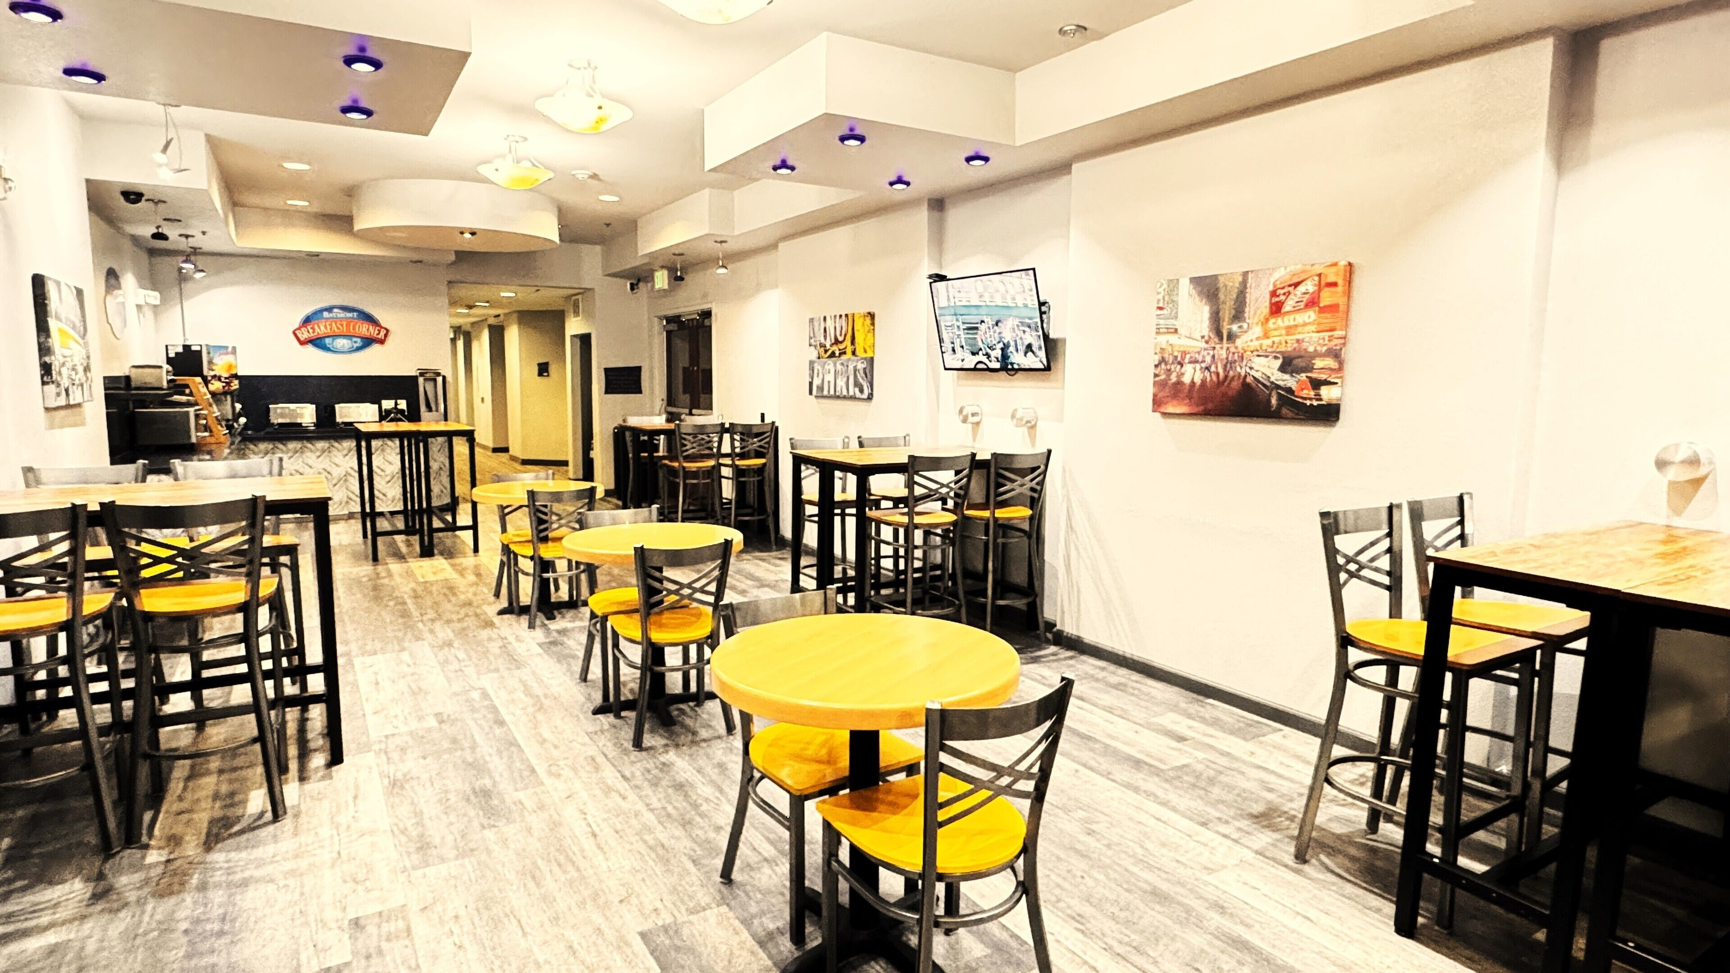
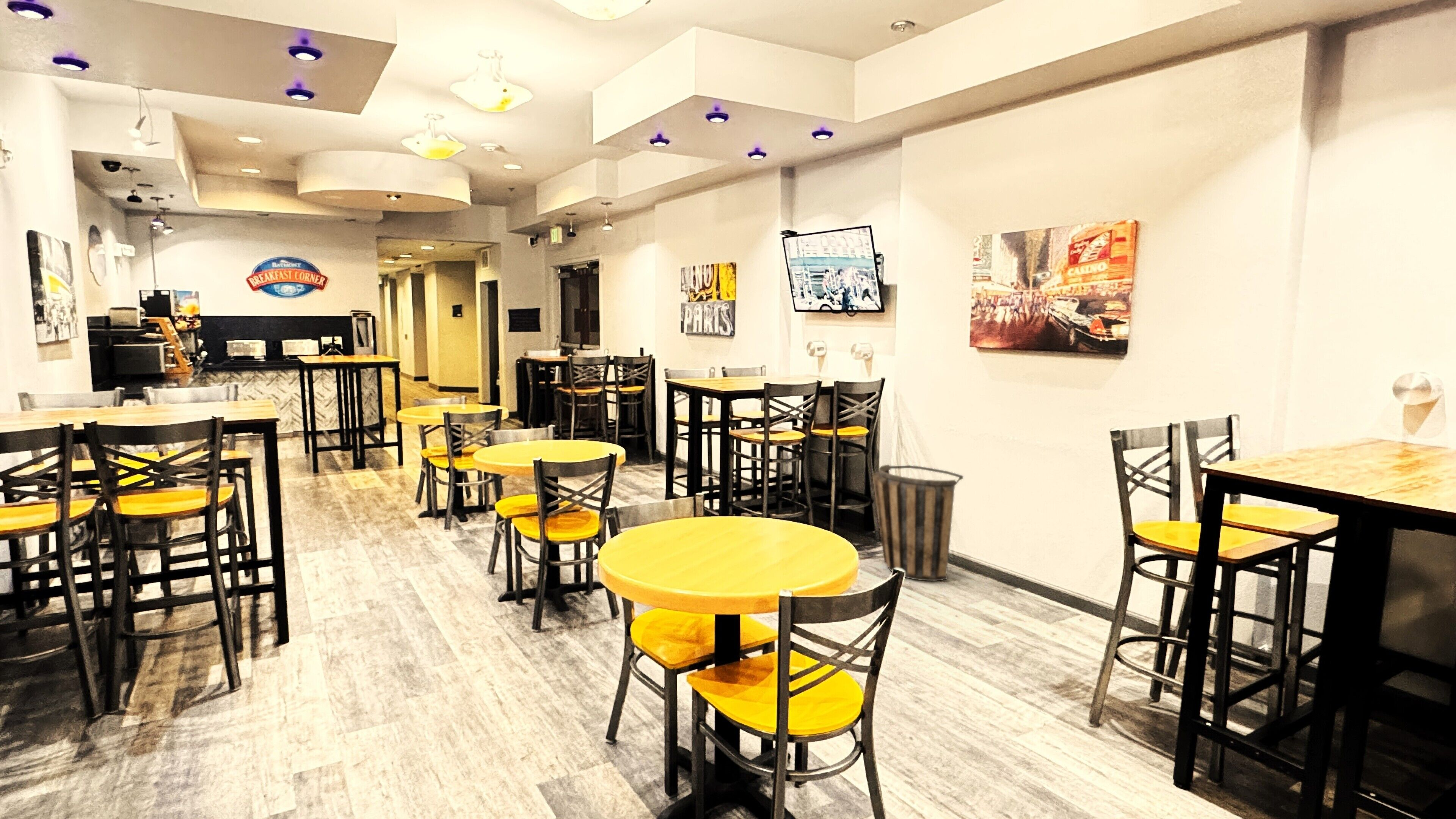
+ basket (913, 519)
